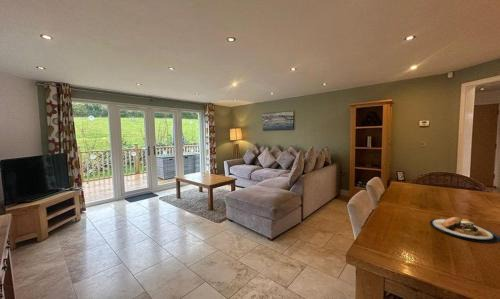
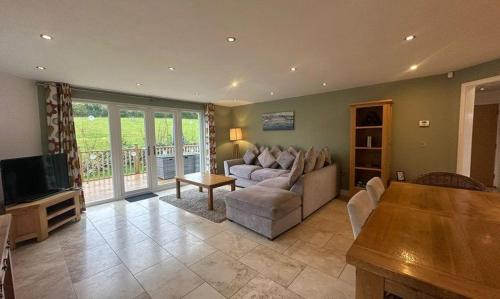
- plate (462, 223)
